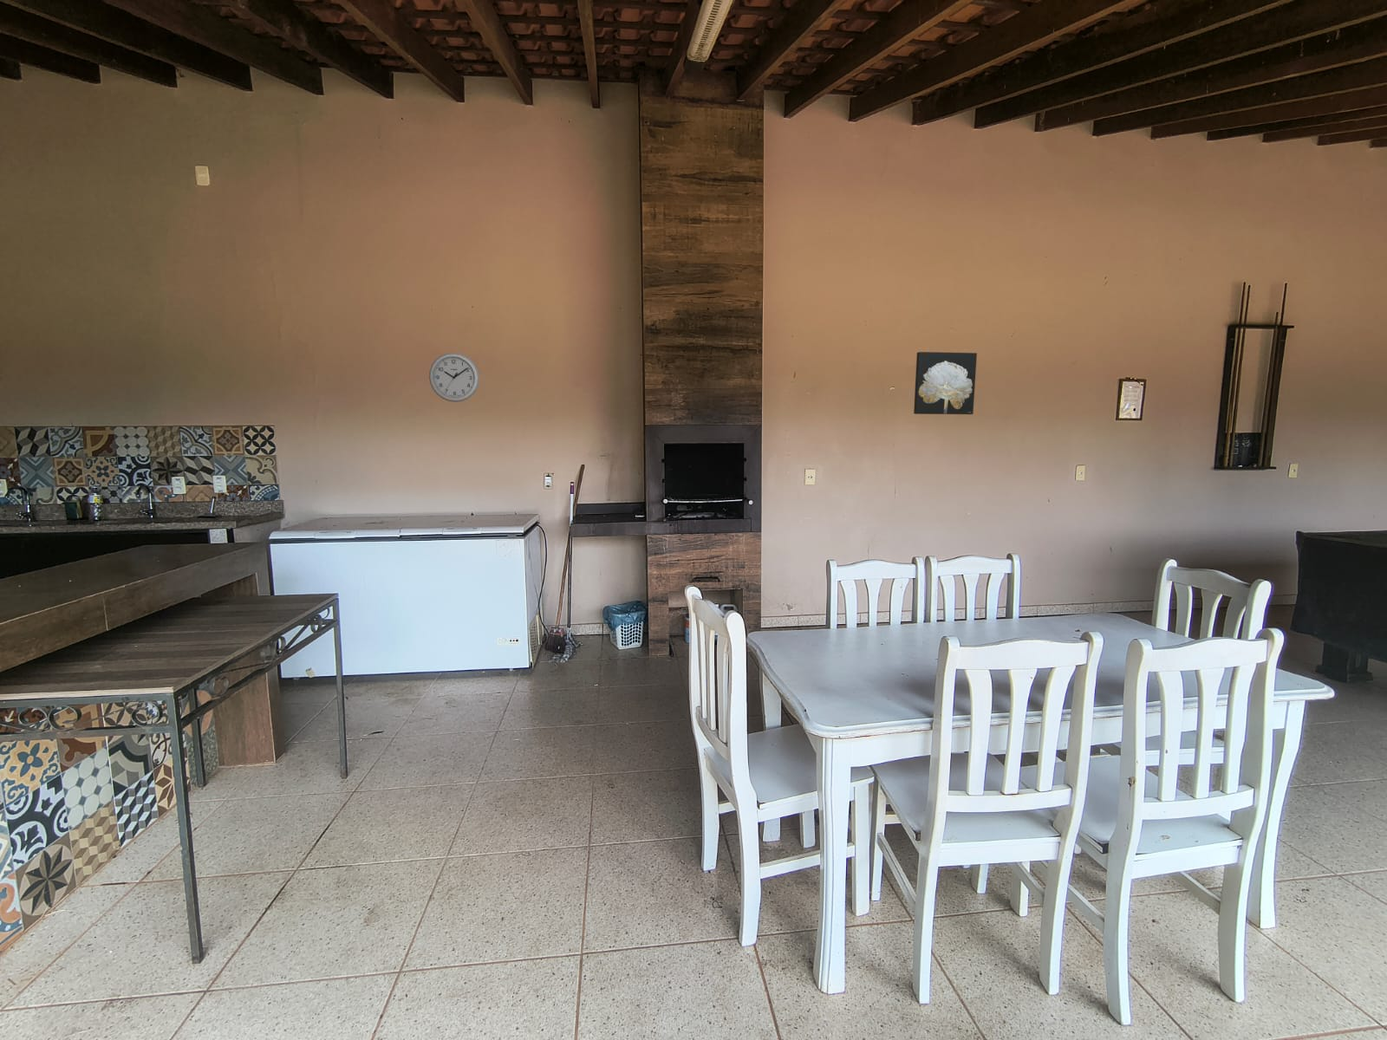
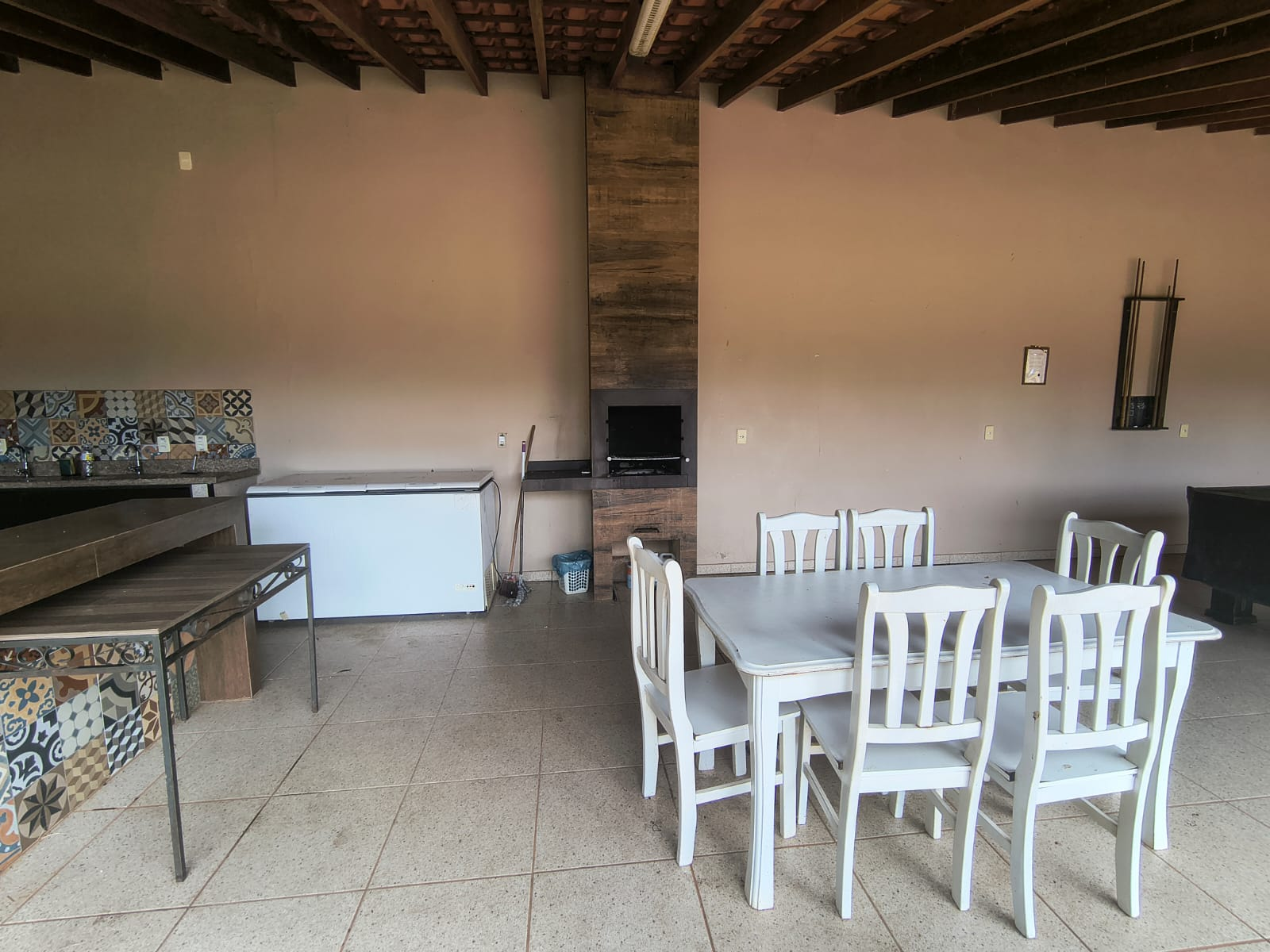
- wall clock (453, 377)
- wall art (945, 383)
